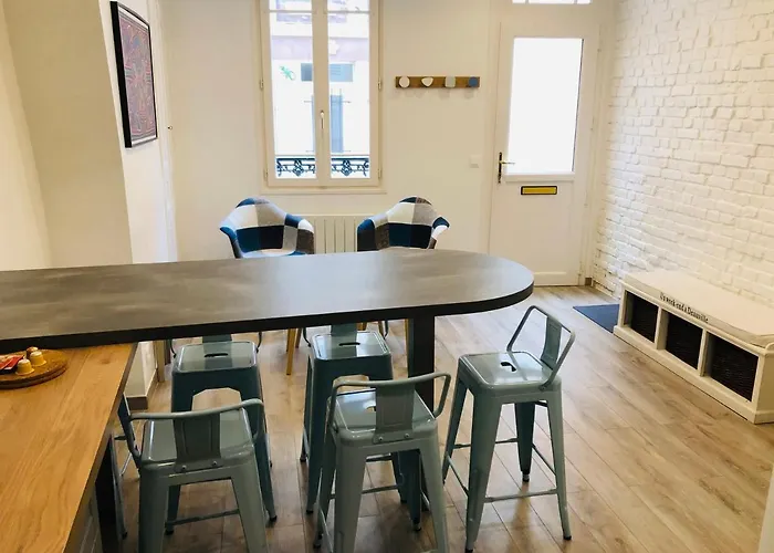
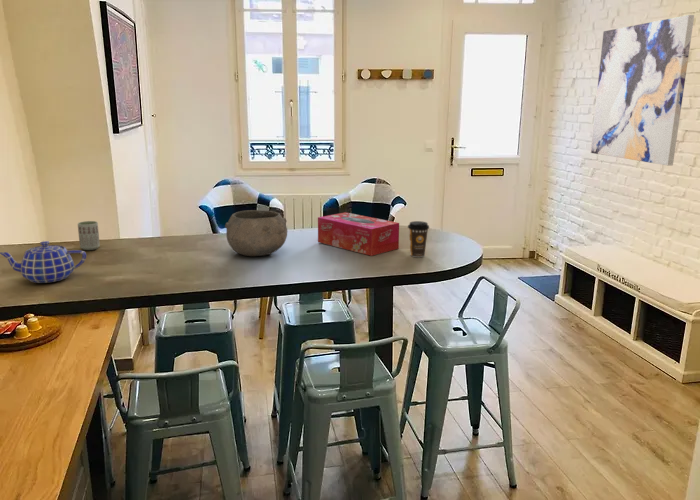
+ tissue box (357, 232)
+ bowl (256, 233)
+ wall art (635, 93)
+ teapot (44, 260)
+ coffee cup (418, 239)
+ cup (88, 235)
